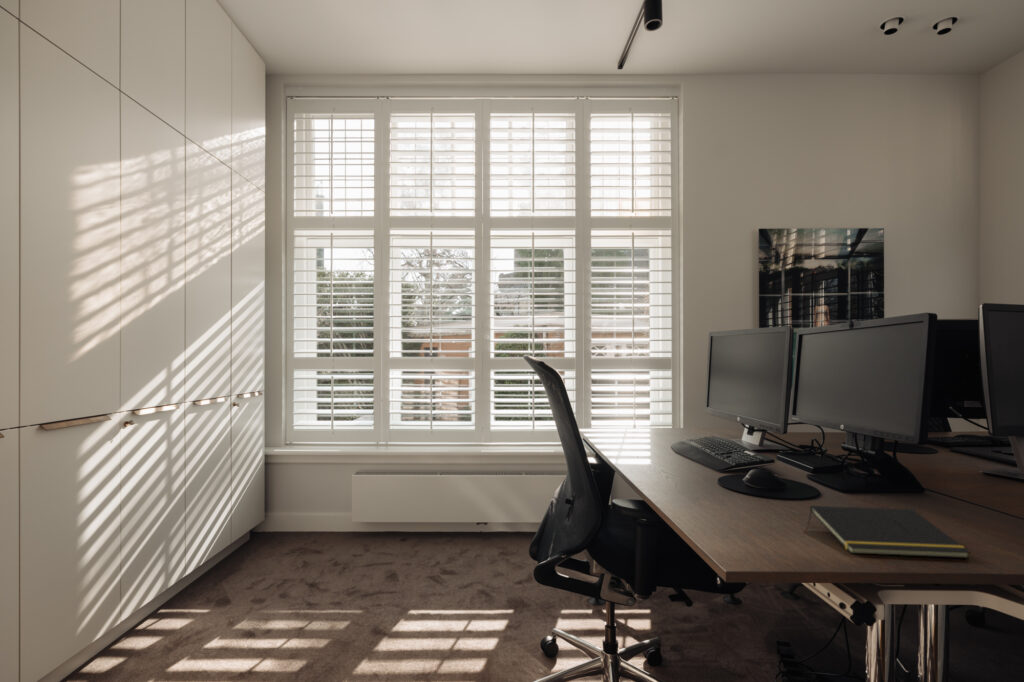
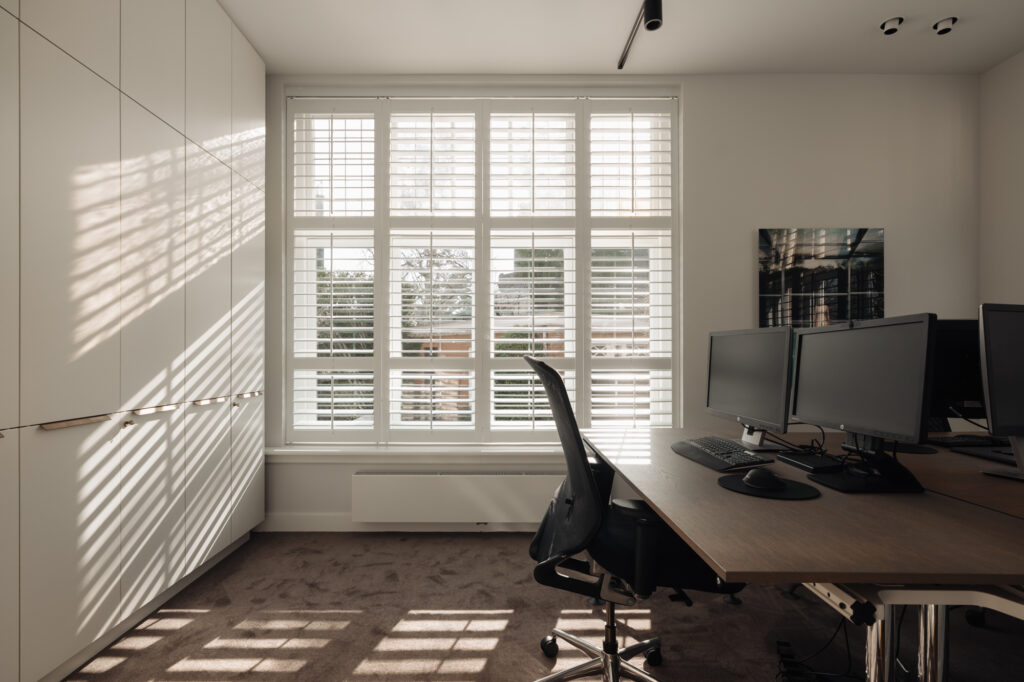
- notepad (883, 529)
